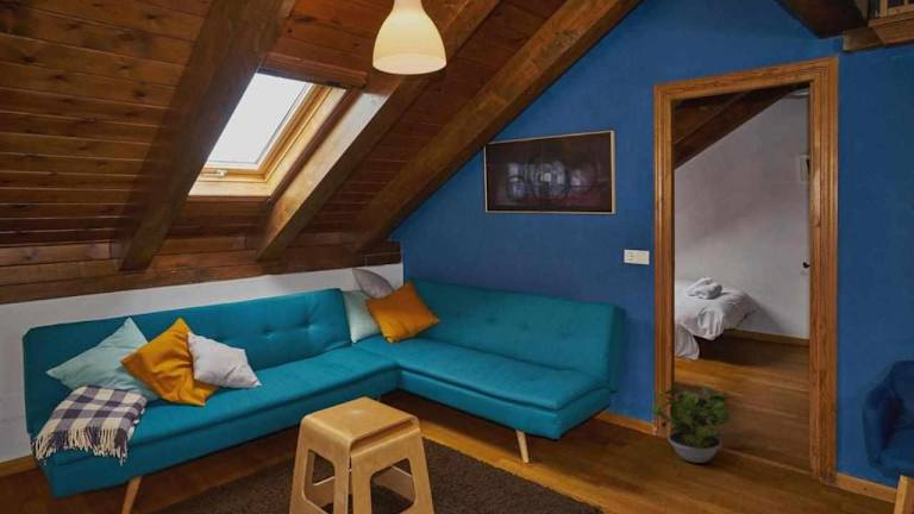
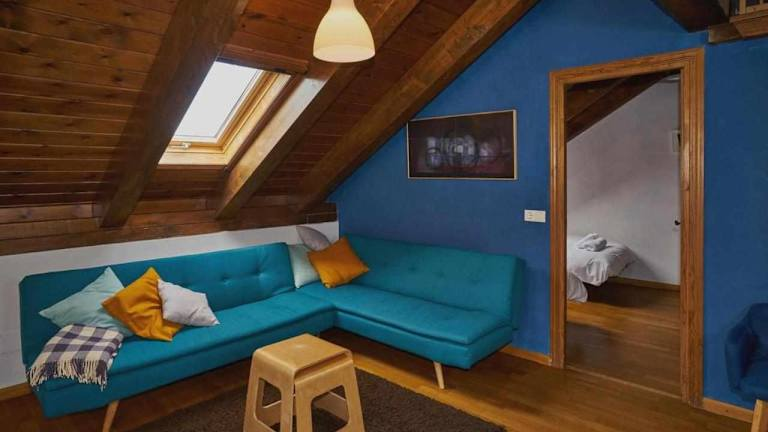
- potted plant (689, 420)
